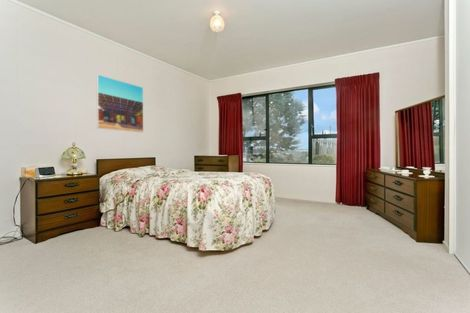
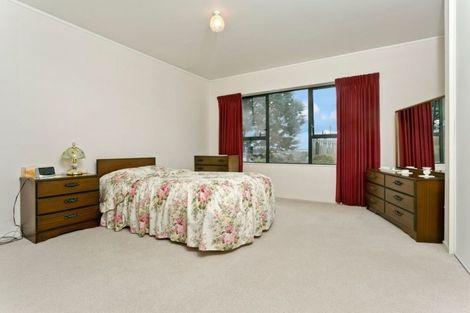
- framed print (121, 106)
